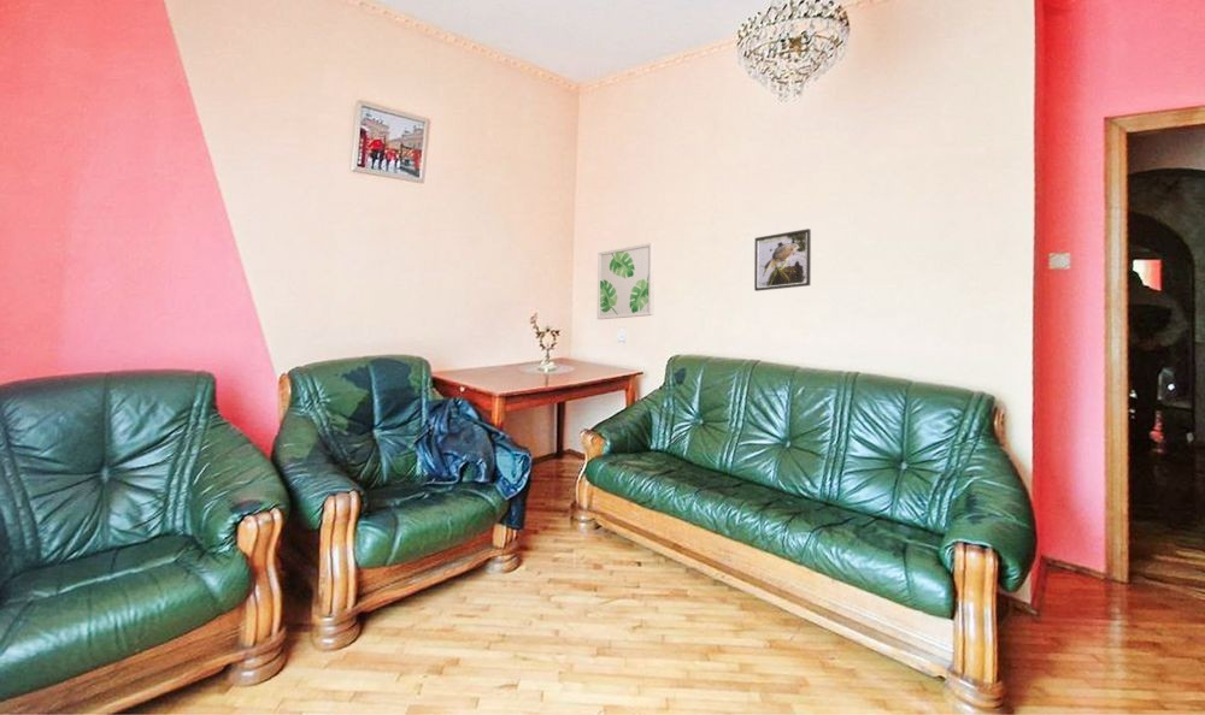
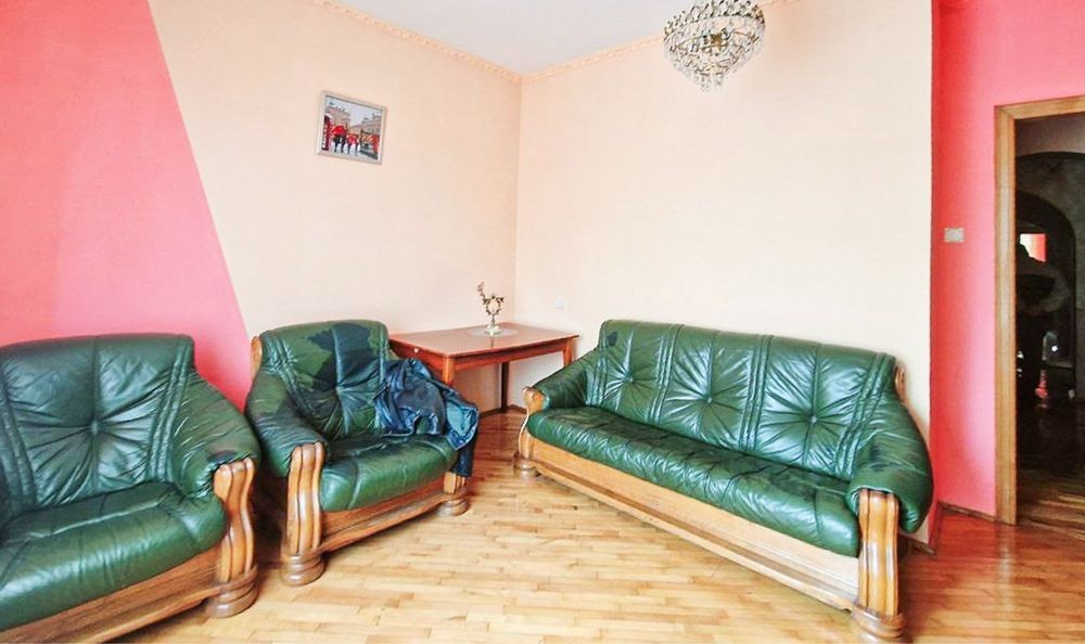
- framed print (781, 260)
- wall art (624, 282)
